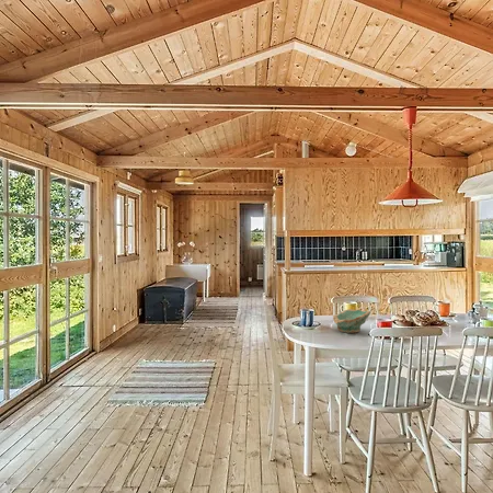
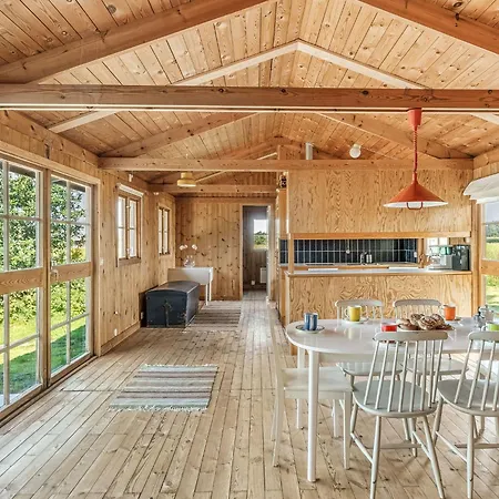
- bowl (351, 320)
